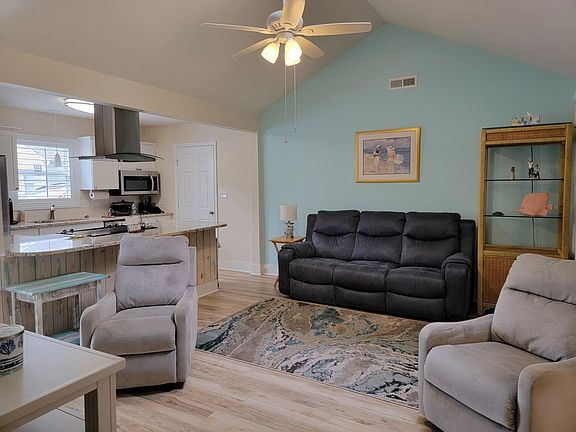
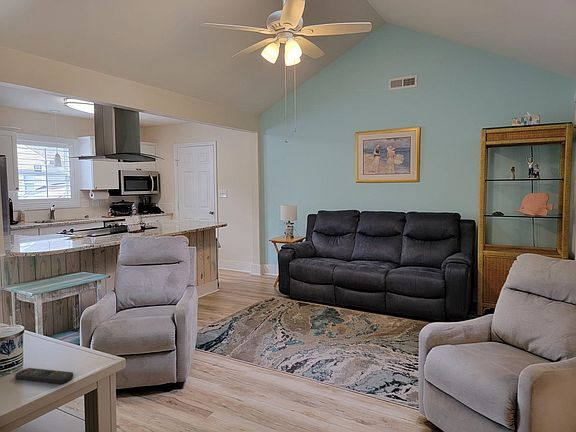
+ remote control (44, 375)
